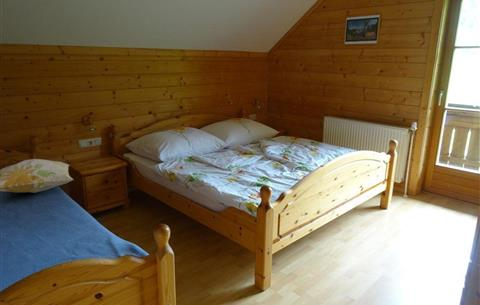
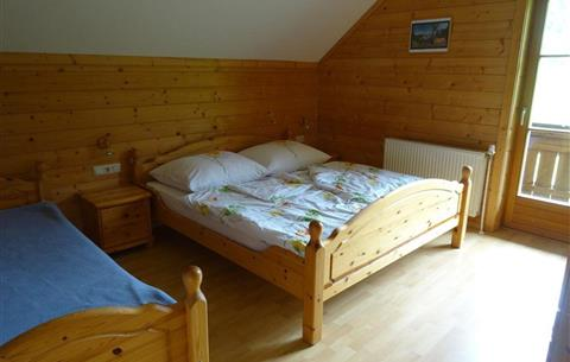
- decorative pillow (34, 175)
